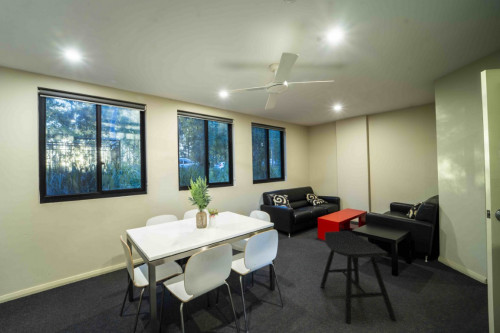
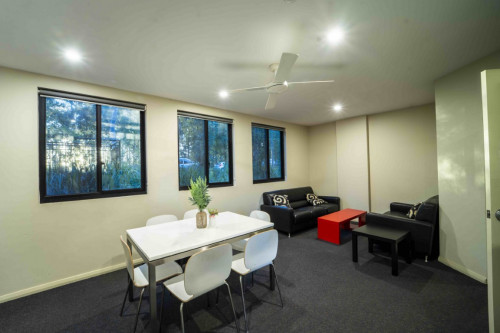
- stool (352, 270)
